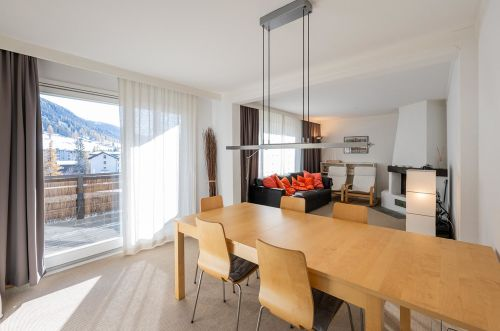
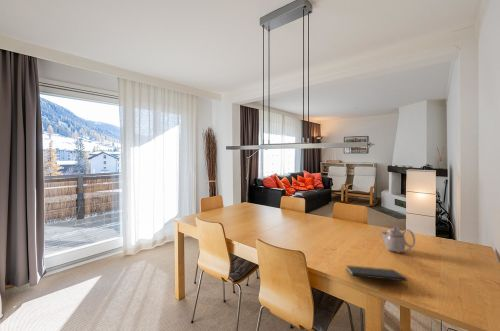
+ notepad (373, 272)
+ teapot (396, 238)
